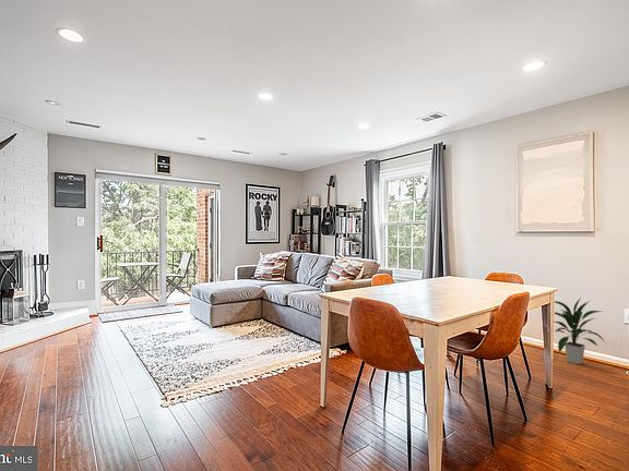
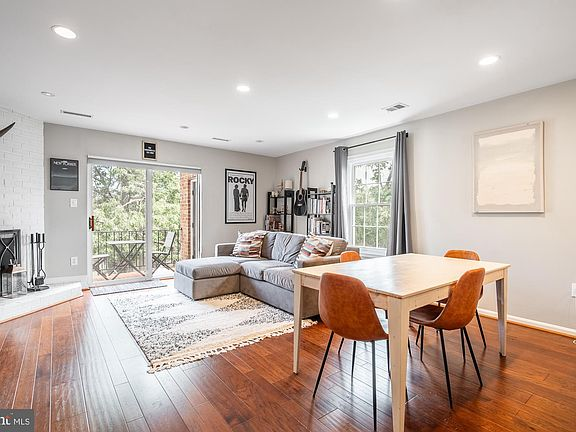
- indoor plant (571, 328)
